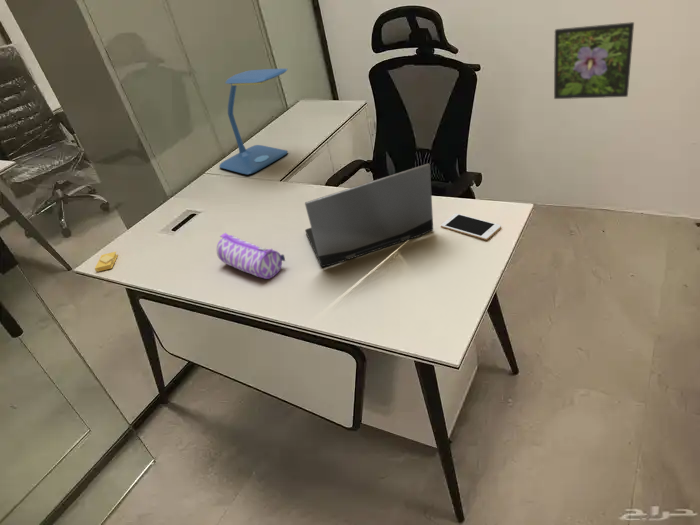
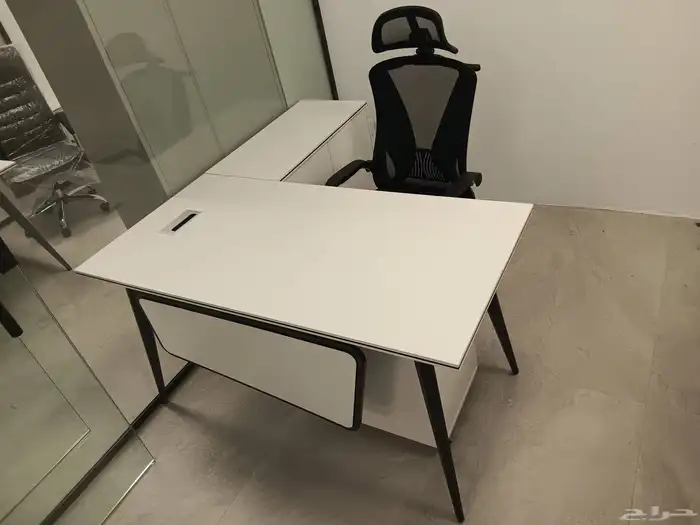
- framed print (591, 63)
- desk lamp (236, 125)
- pencil case (248, 255)
- sticky notes (105, 260)
- cell phone (470, 226)
- laptop computer (362, 202)
